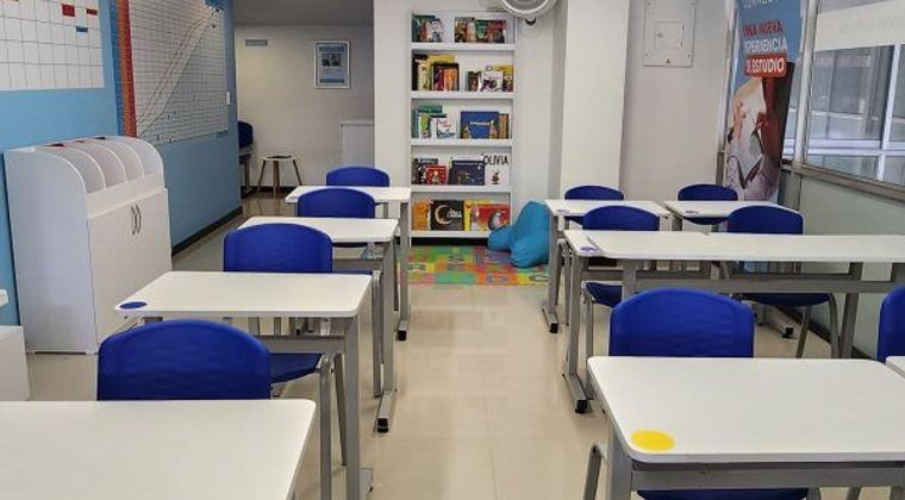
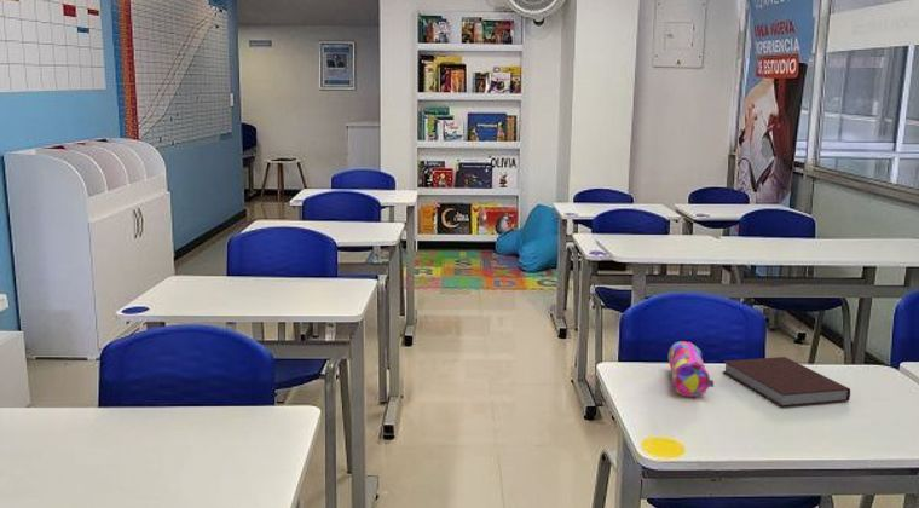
+ pencil case (688, 366)
+ notebook (784, 380)
